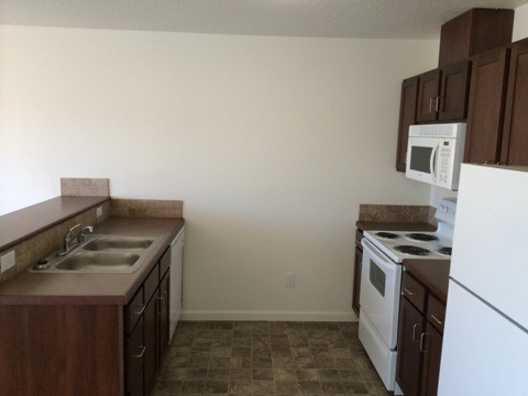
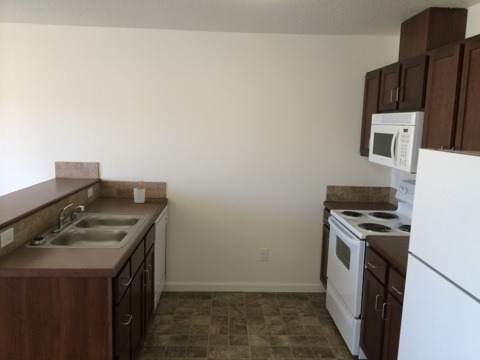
+ utensil holder (142, 191)
